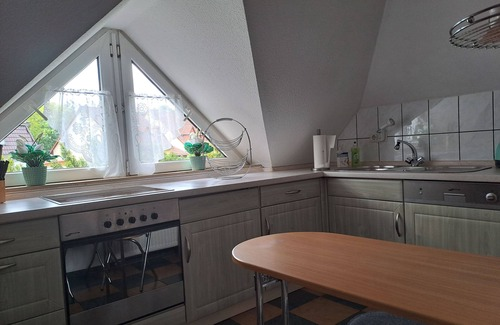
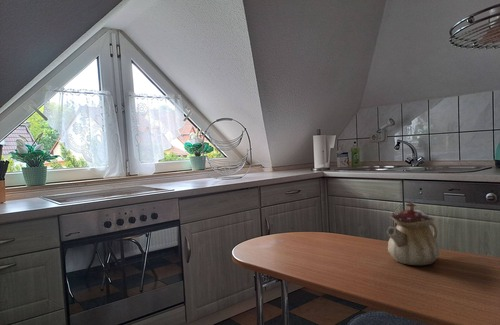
+ teapot (414, 230)
